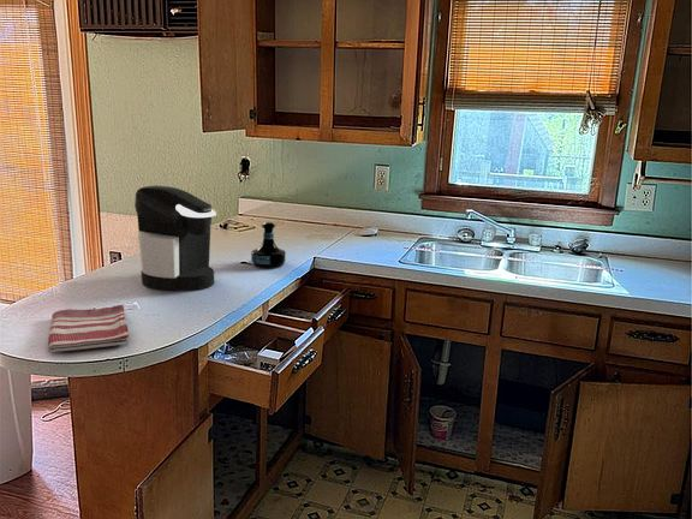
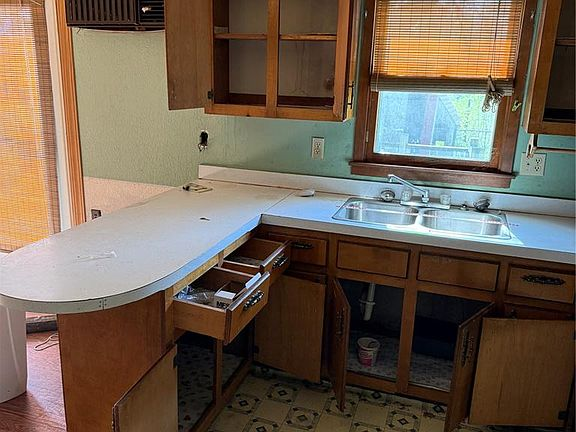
- tequila bottle (268, 243)
- coffee maker (179, 234)
- dish towel (89, 326)
